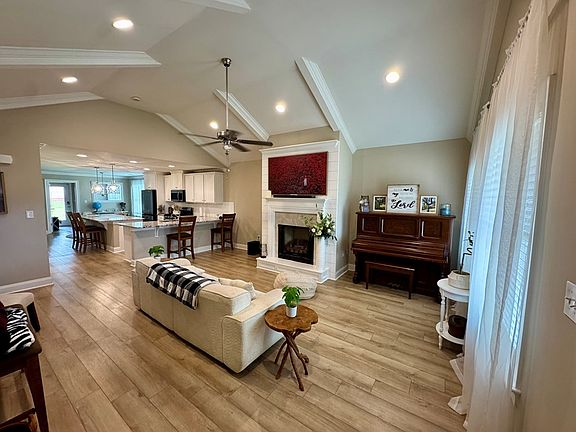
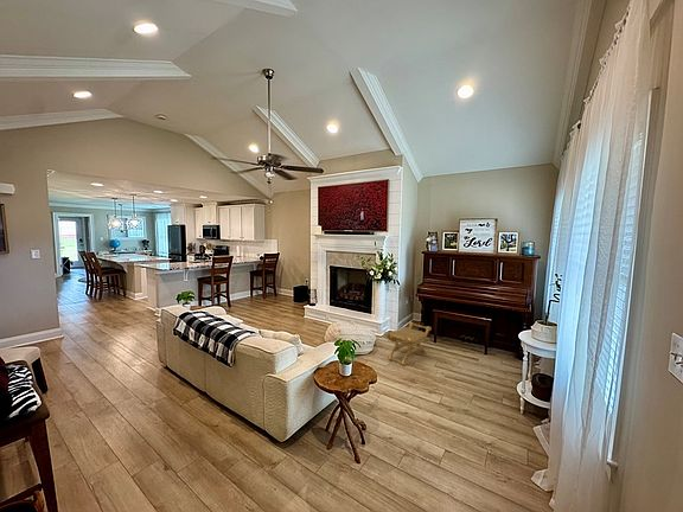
+ stool (407, 343)
